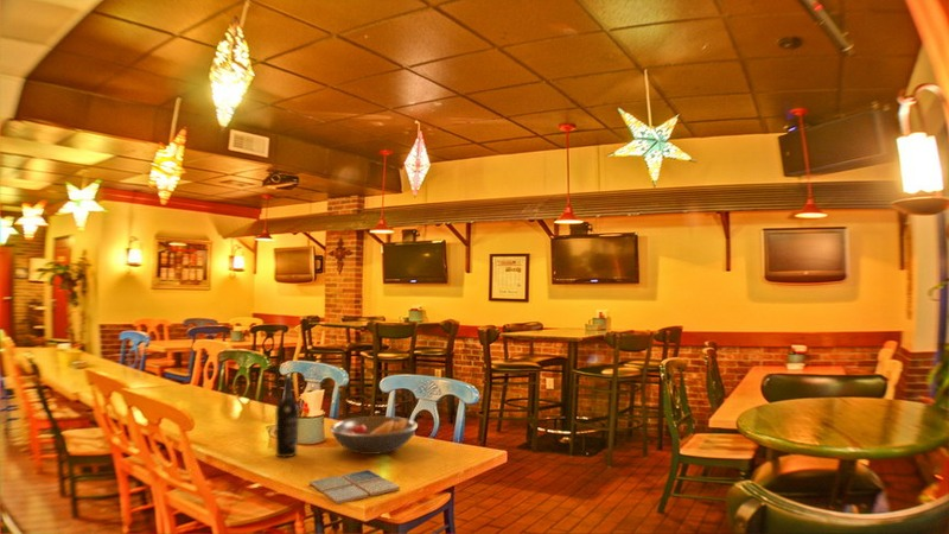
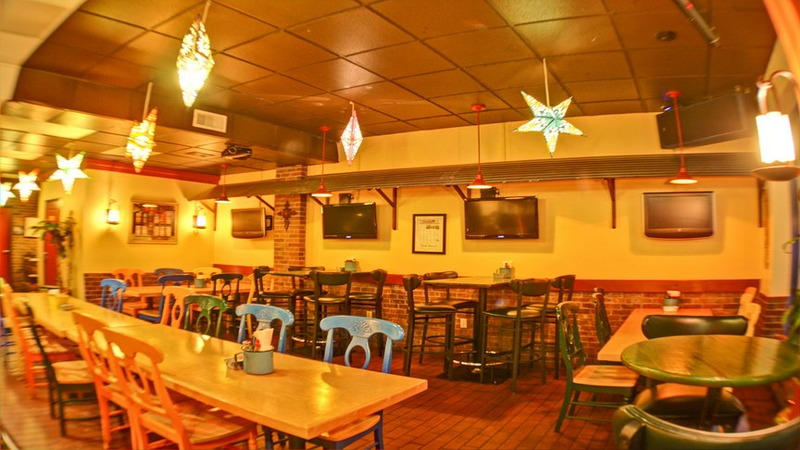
- wine bottle (287, 415)
- drink coaster (354, 485)
- fruit bowl (374, 433)
